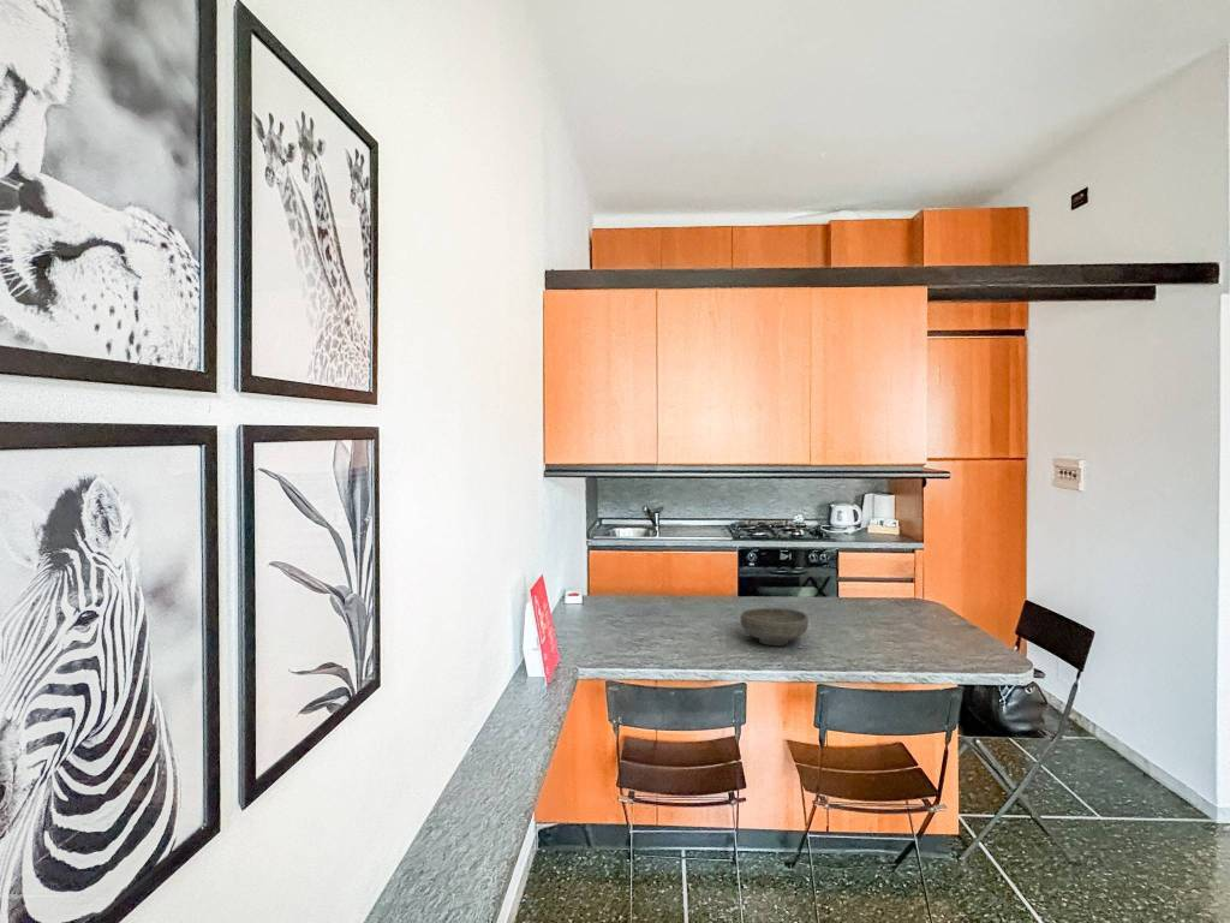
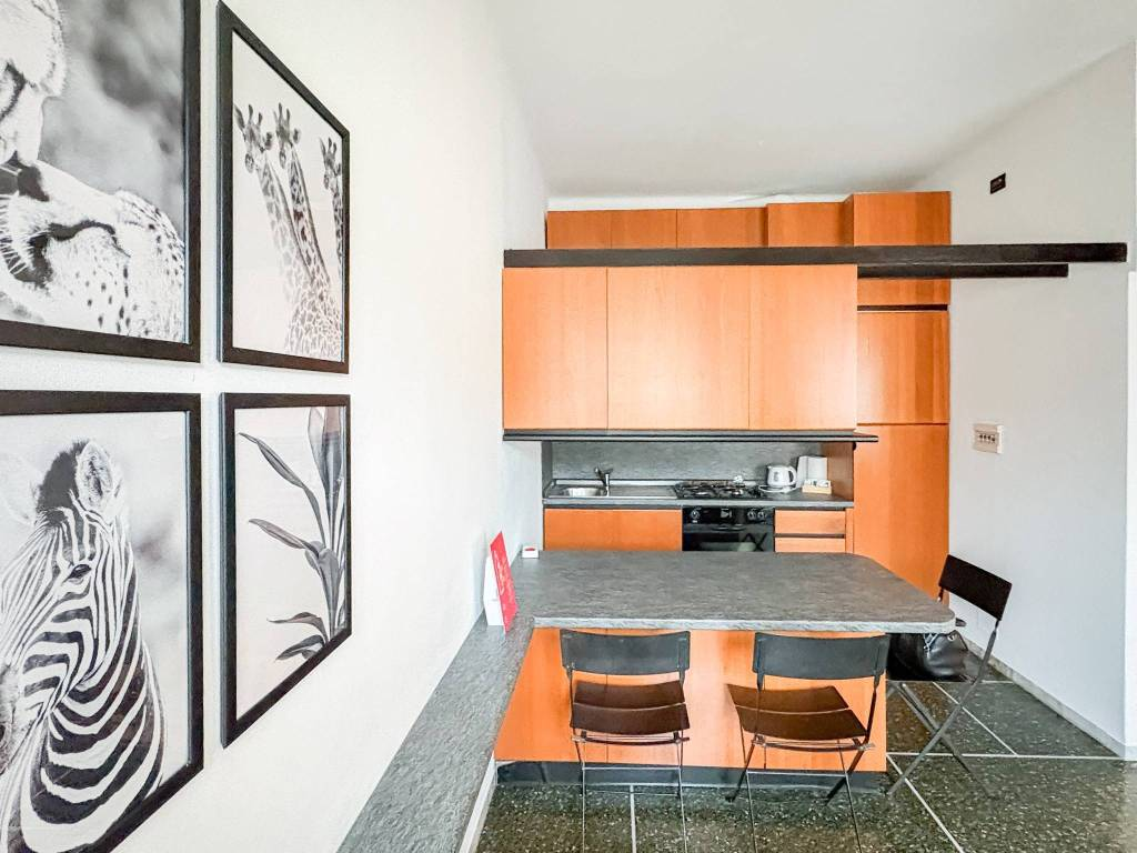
- bowl (774, 627)
